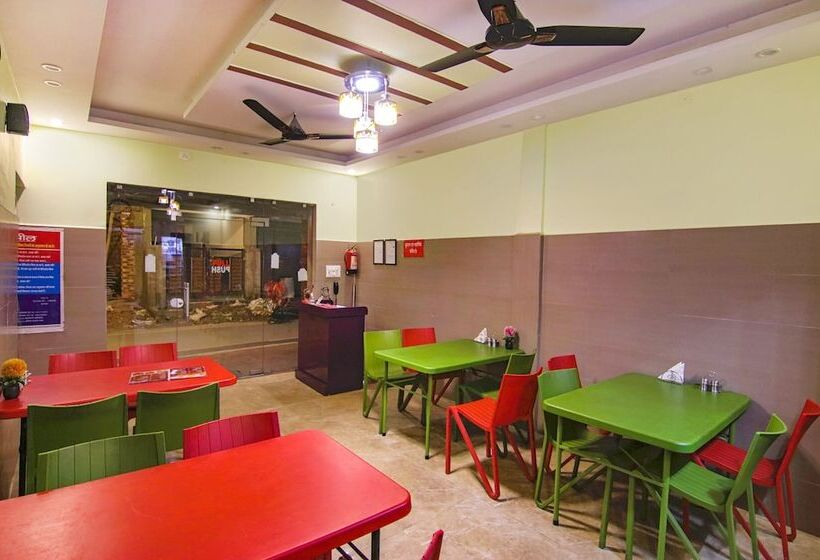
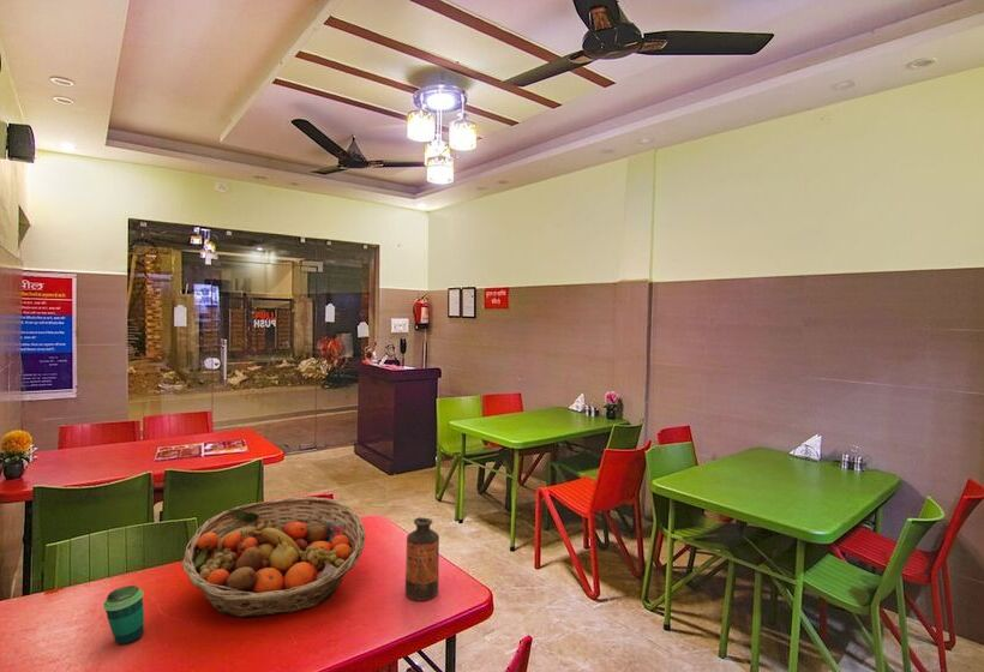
+ cup (124, 616)
+ bottle (421, 556)
+ fruit basket (278, 553)
